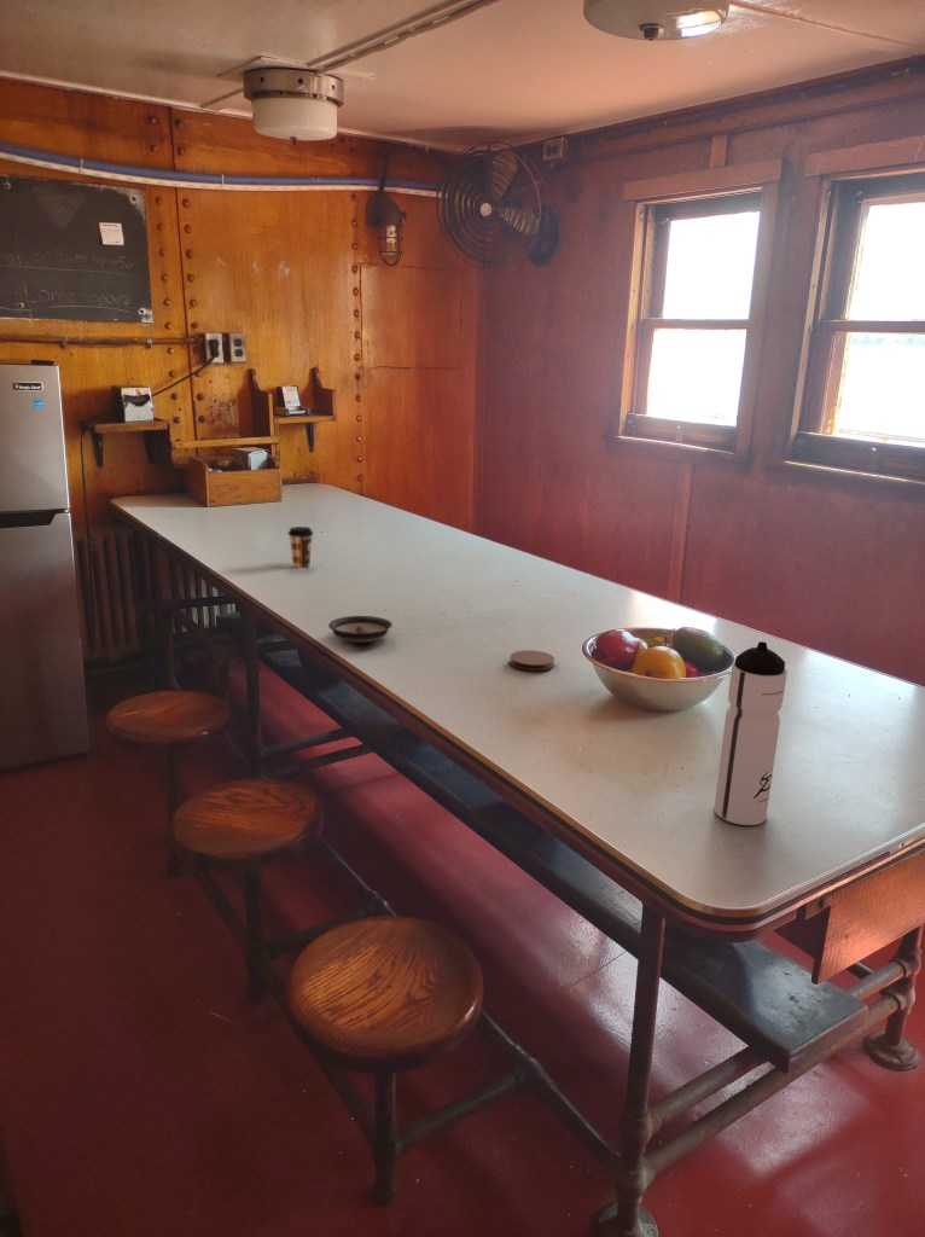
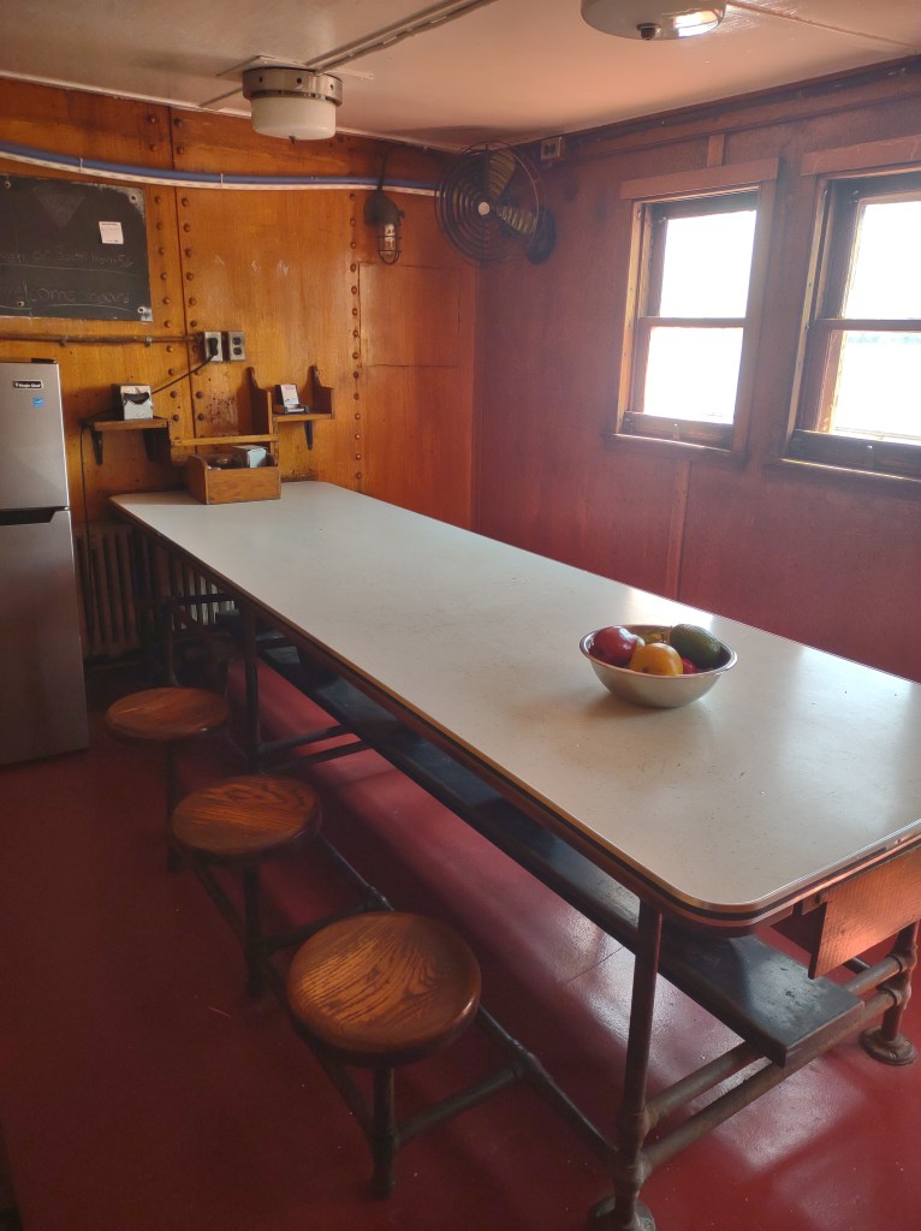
- coffee cup (301, 547)
- coaster (531, 660)
- water bottle (750, 730)
- saucer (360, 631)
